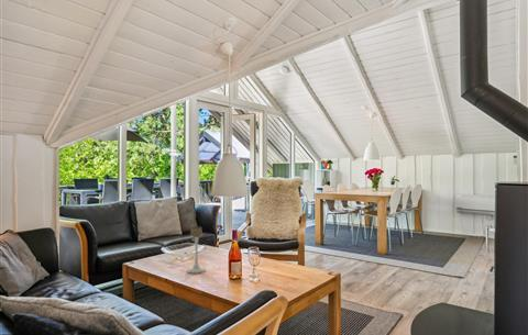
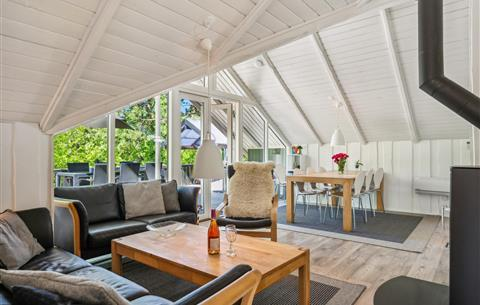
- candle holder (196, 248)
